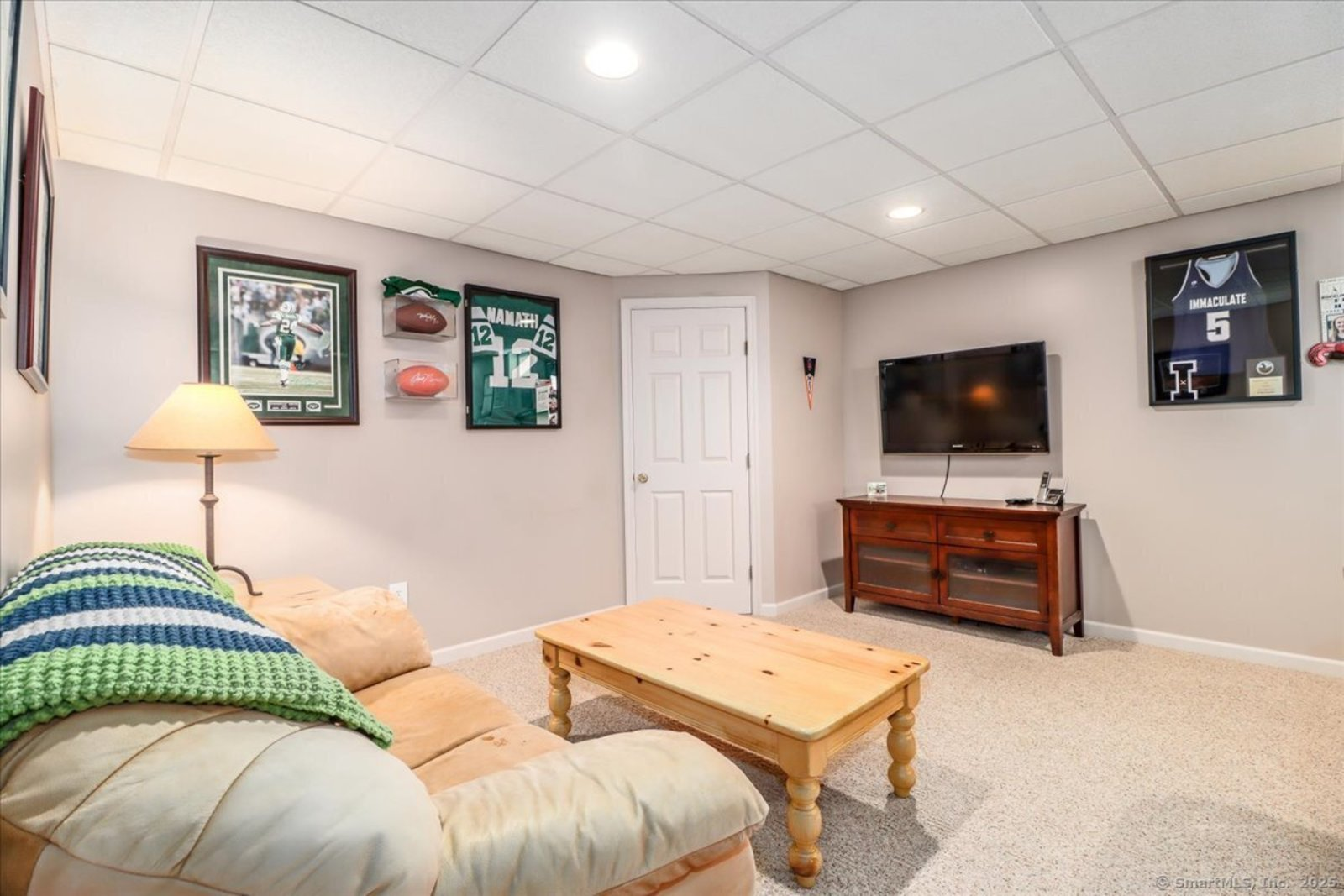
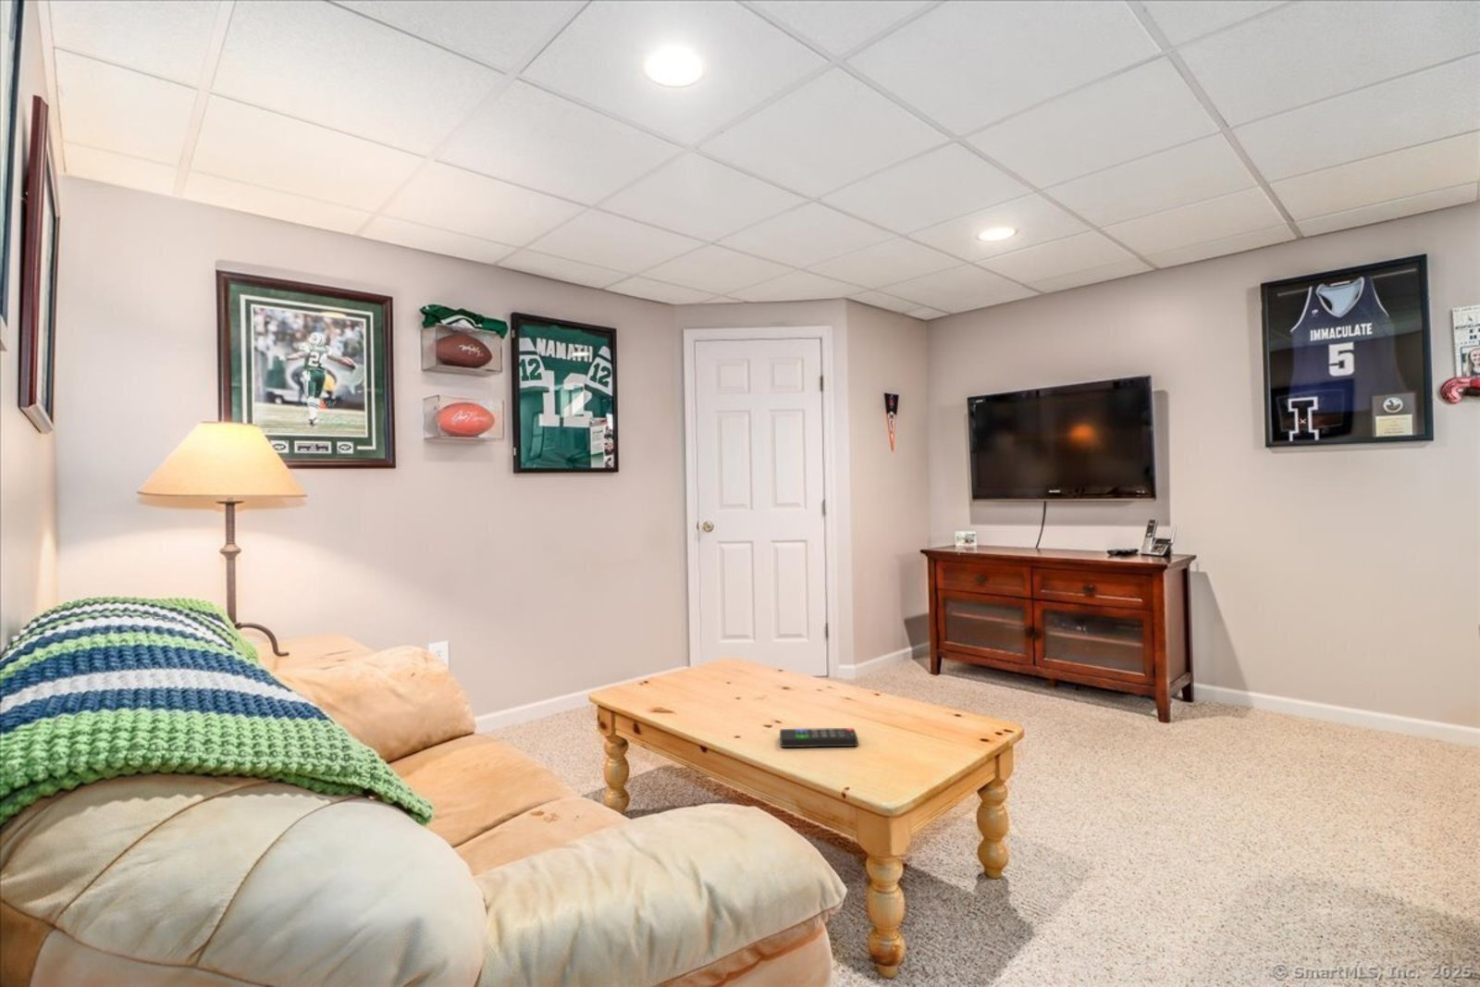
+ remote control (818, 736)
